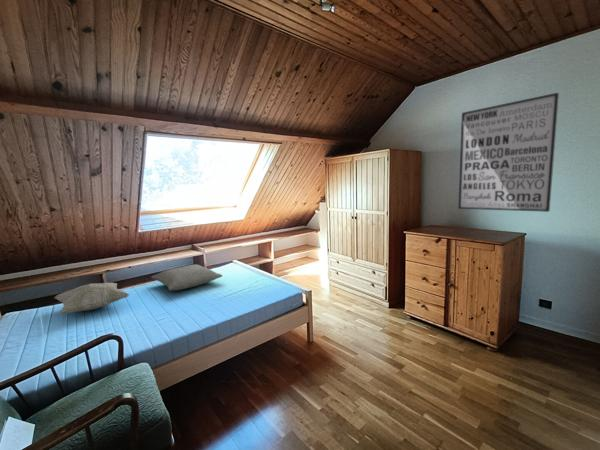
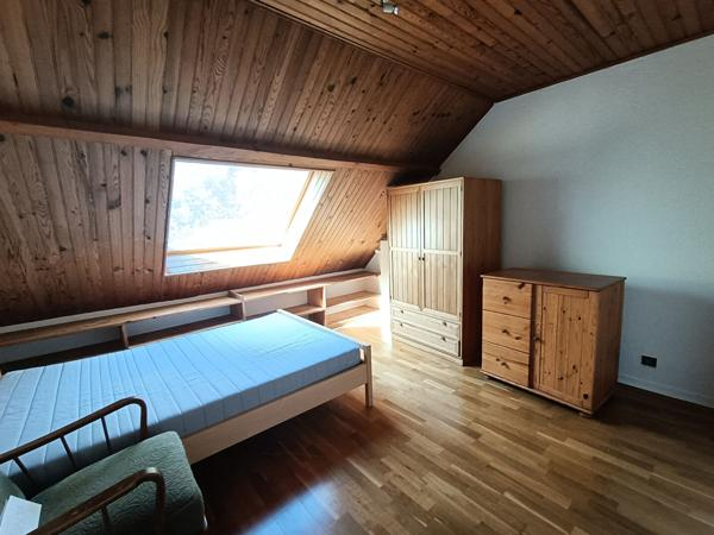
- wall art (502, 158)
- pillow (186, 276)
- decorative pillow (91, 296)
